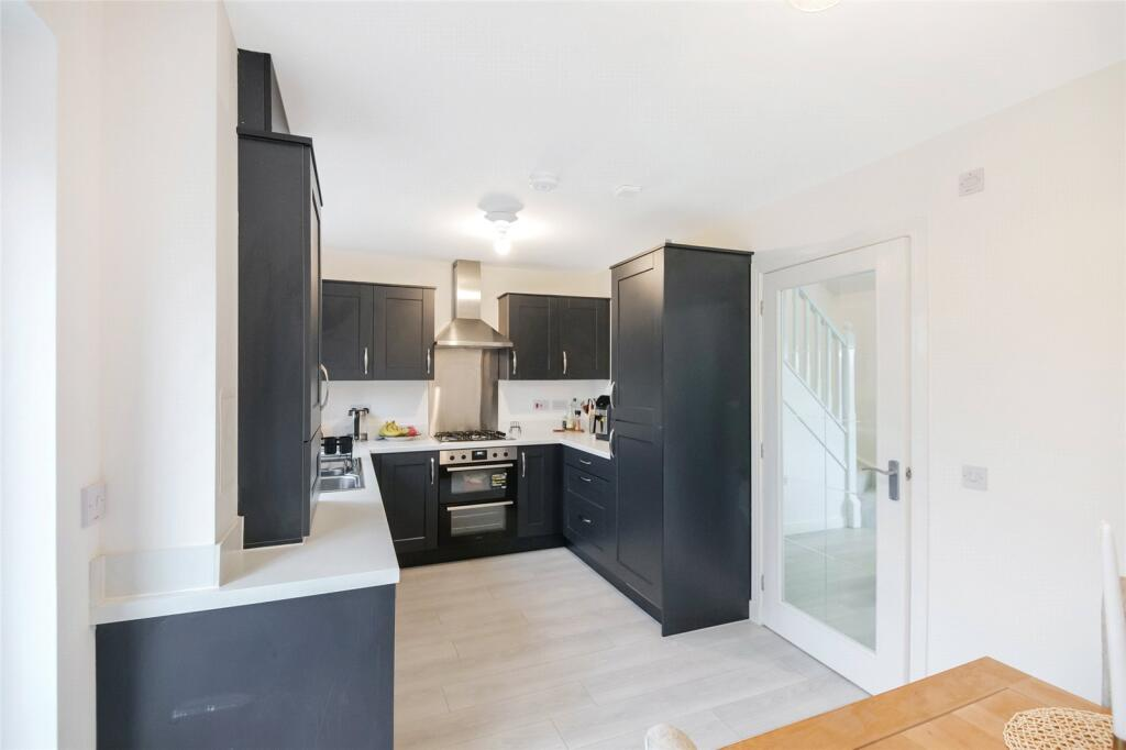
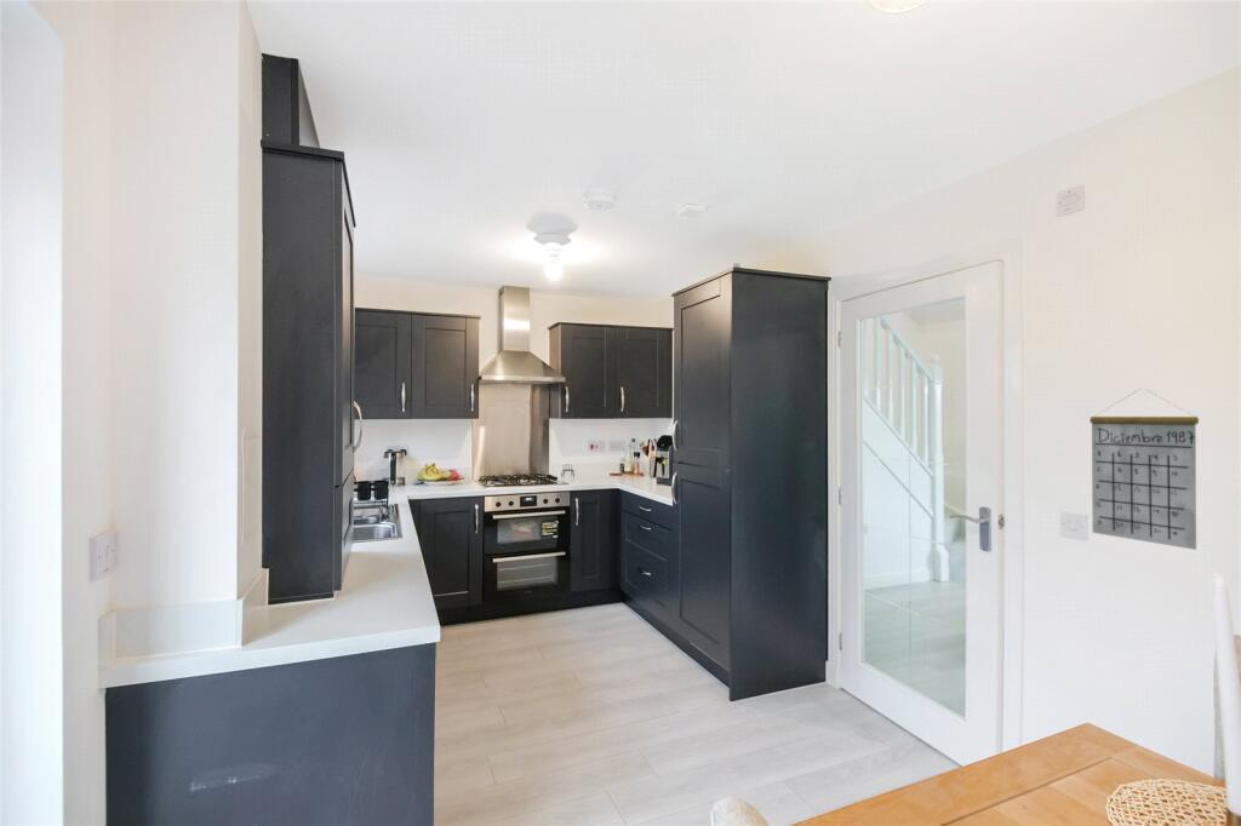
+ calendar (1140, 464)
